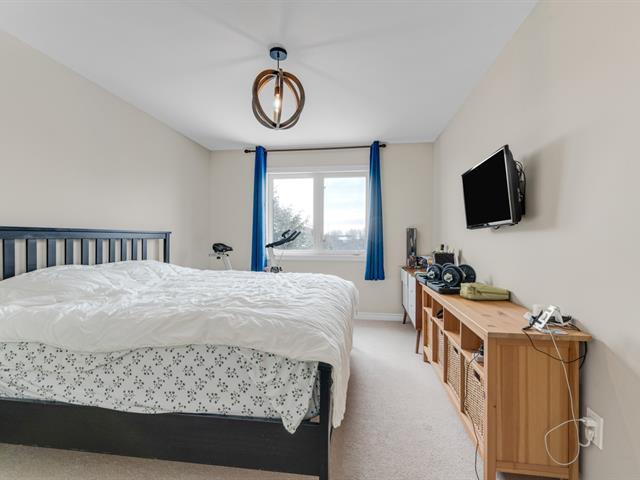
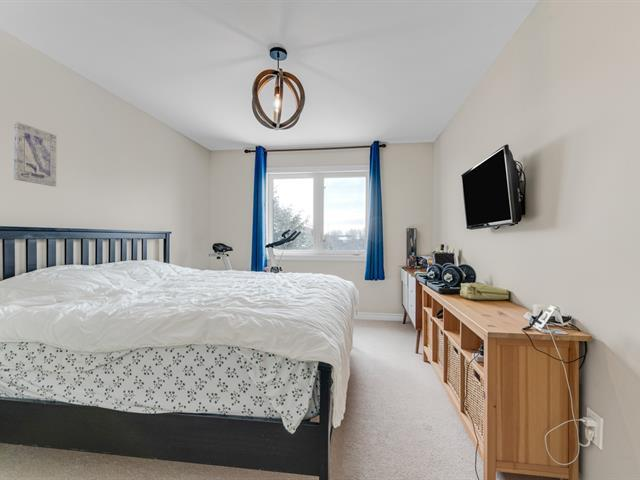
+ wall art (36, 156)
